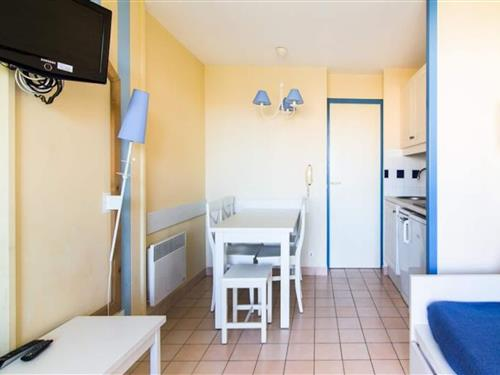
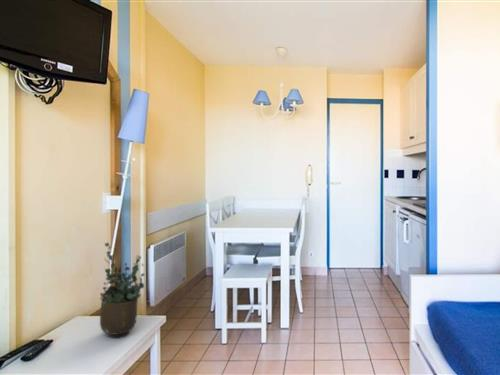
+ potted plant (120, 288)
